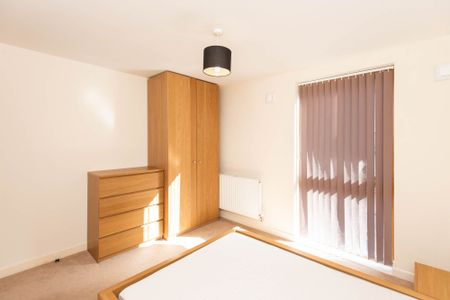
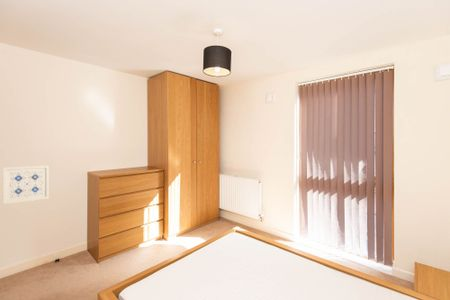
+ wall art (27, 183)
